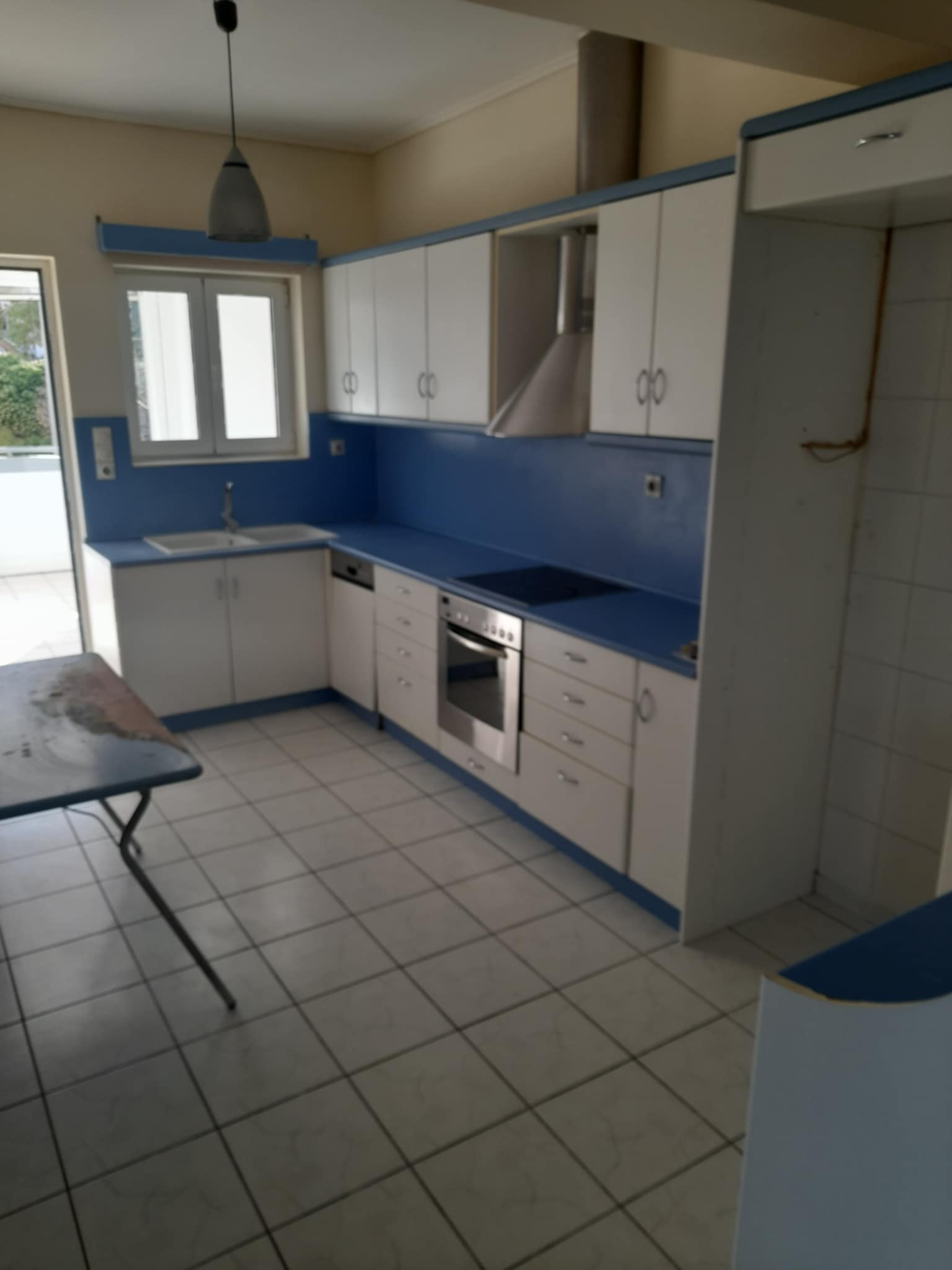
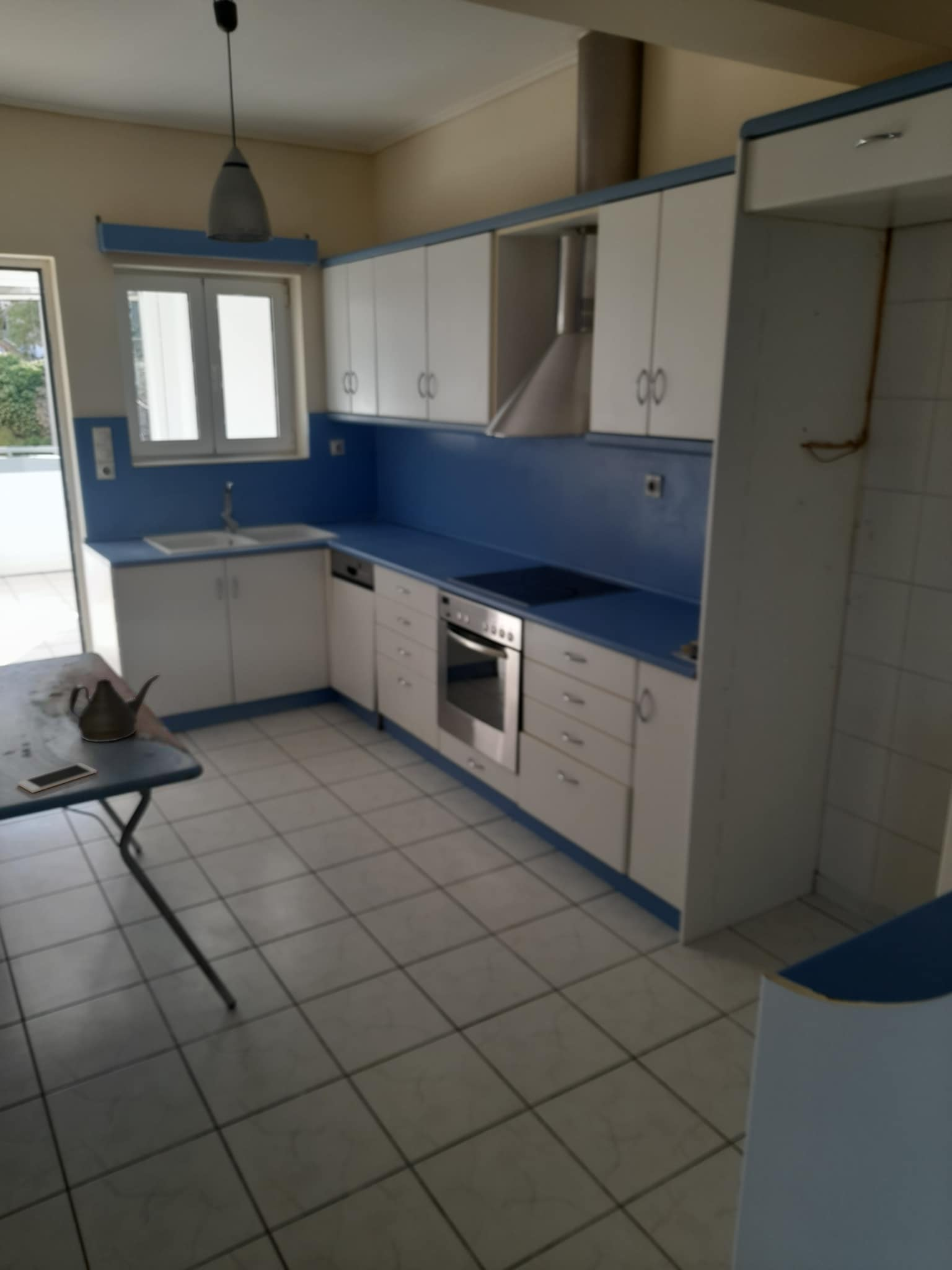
+ teapot (118, 705)
+ cell phone (58, 777)
